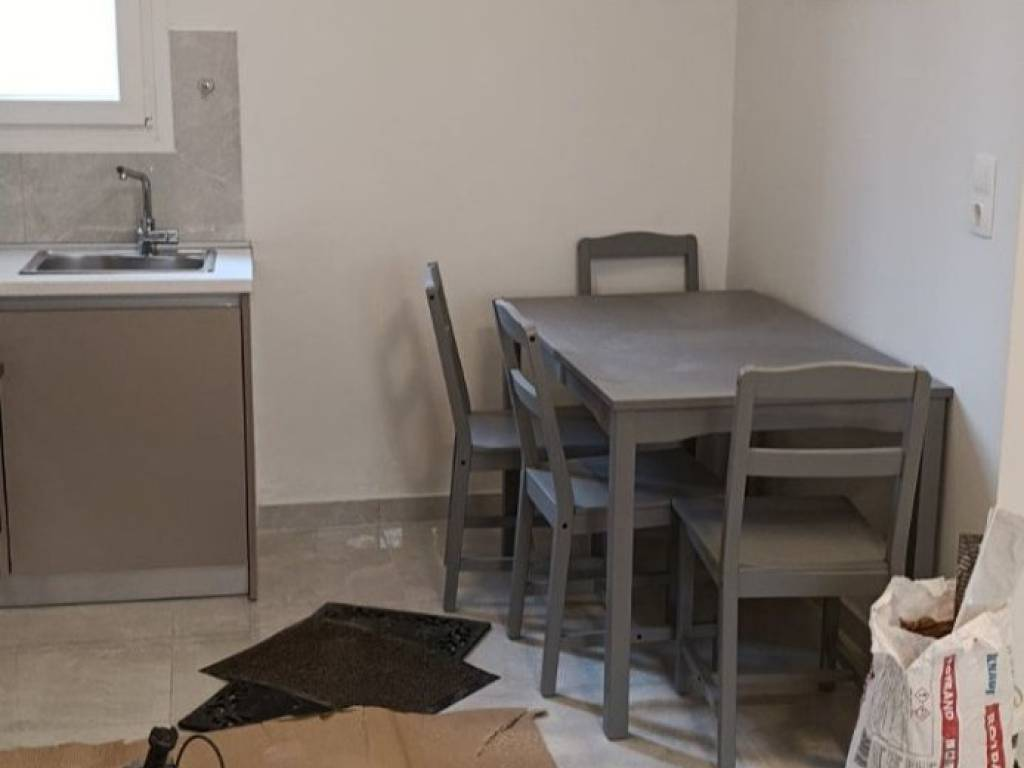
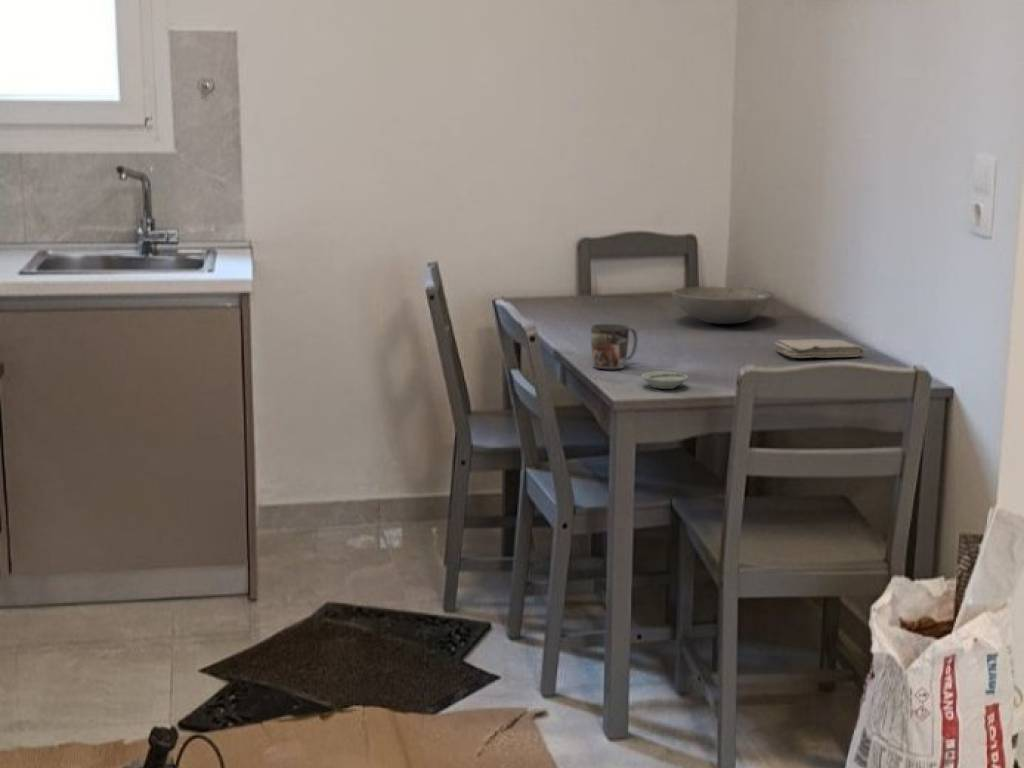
+ washcloth (817, 347)
+ bowl (722, 306)
+ saucer (664, 381)
+ mug (615, 345)
